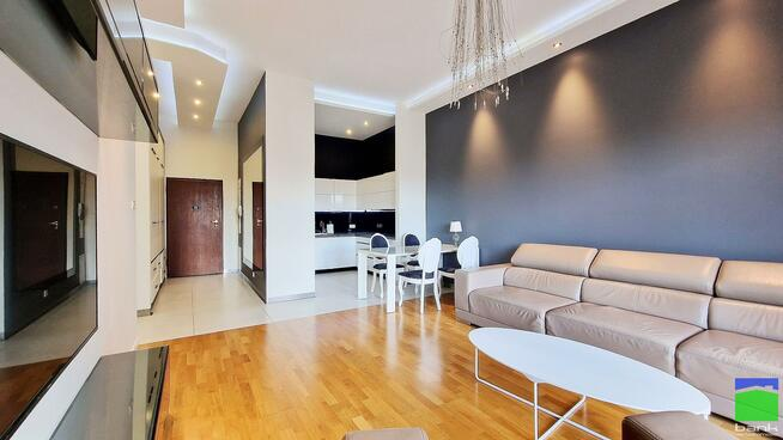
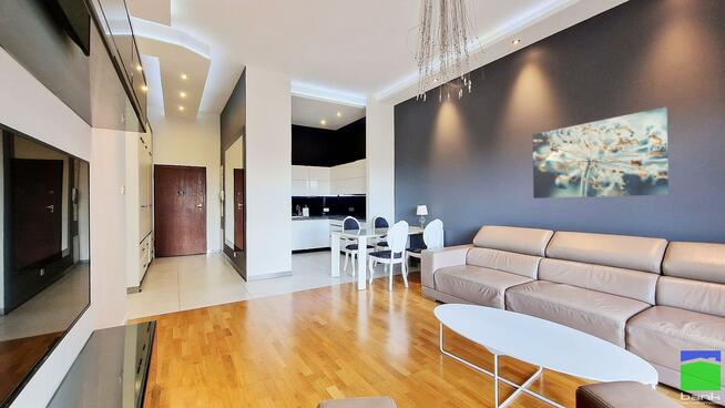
+ wall art (590, 160)
